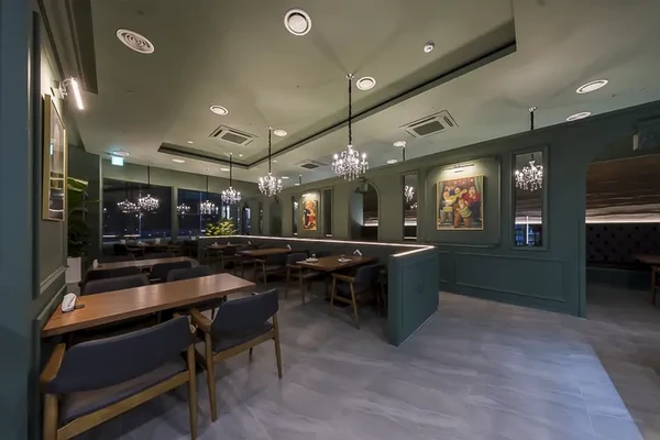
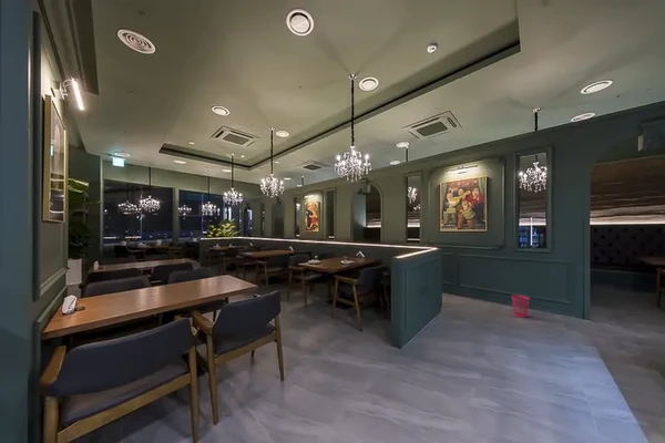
+ waste basket (520, 306)
